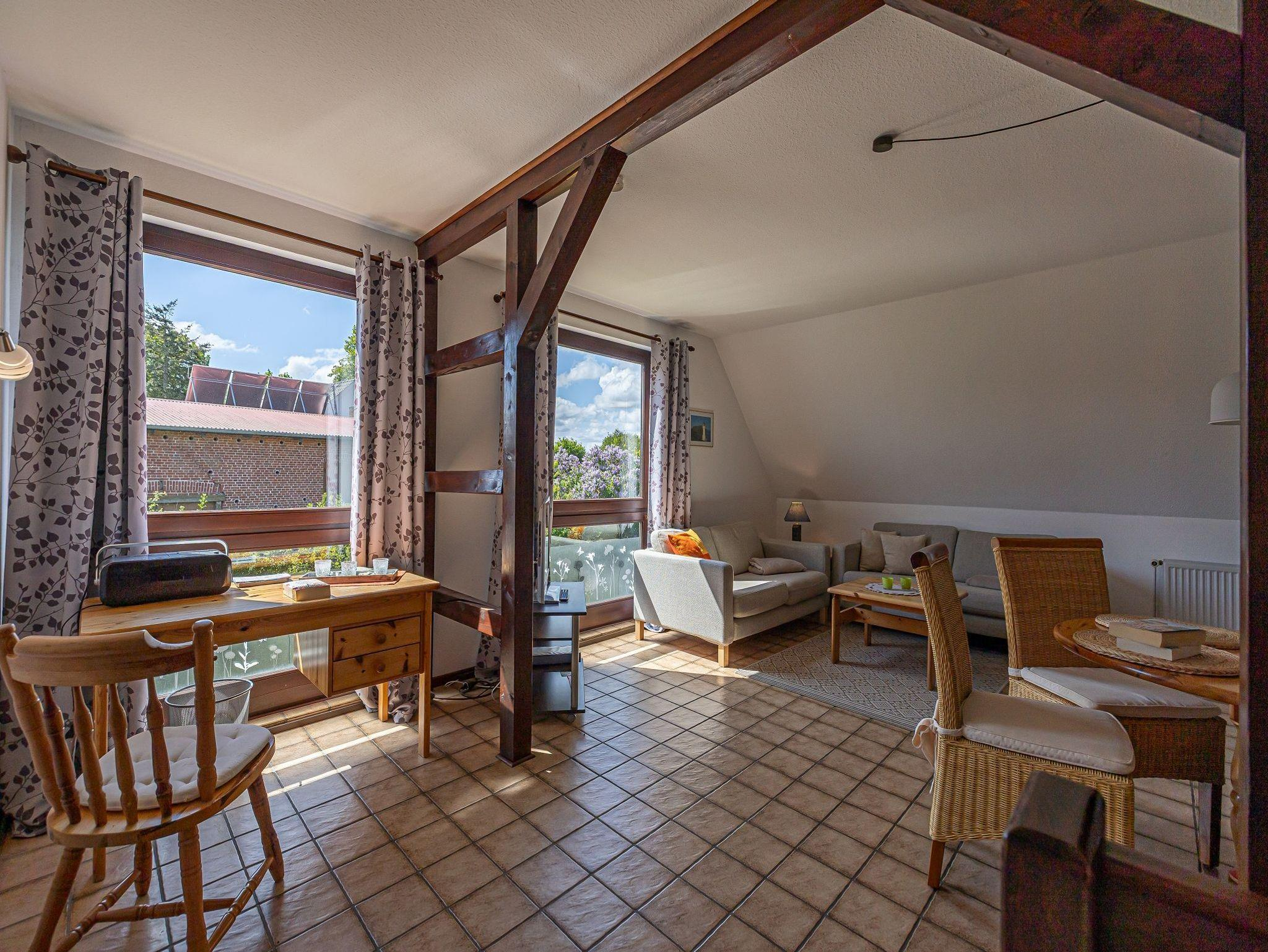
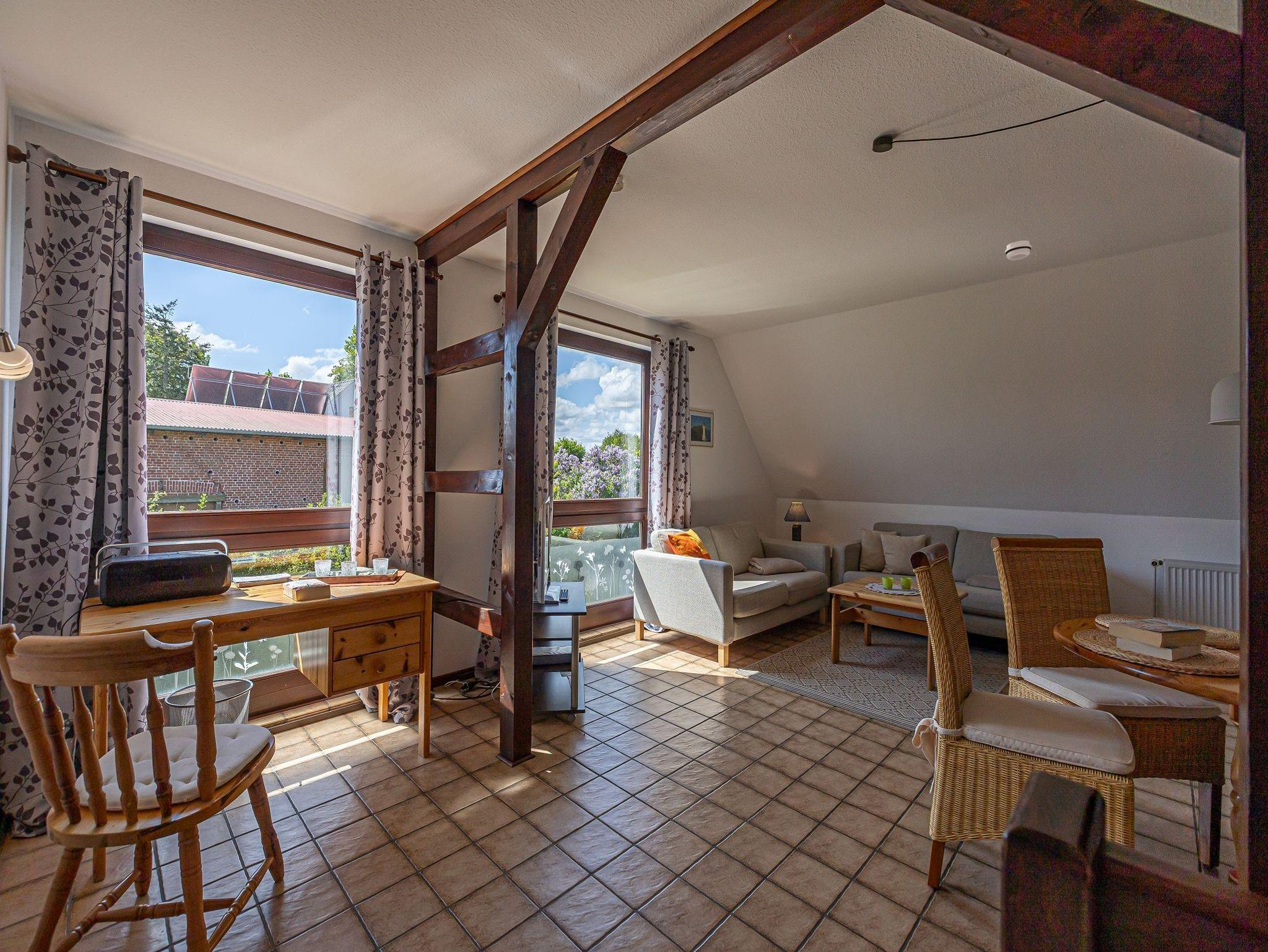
+ smoke detector (1018, 251)
